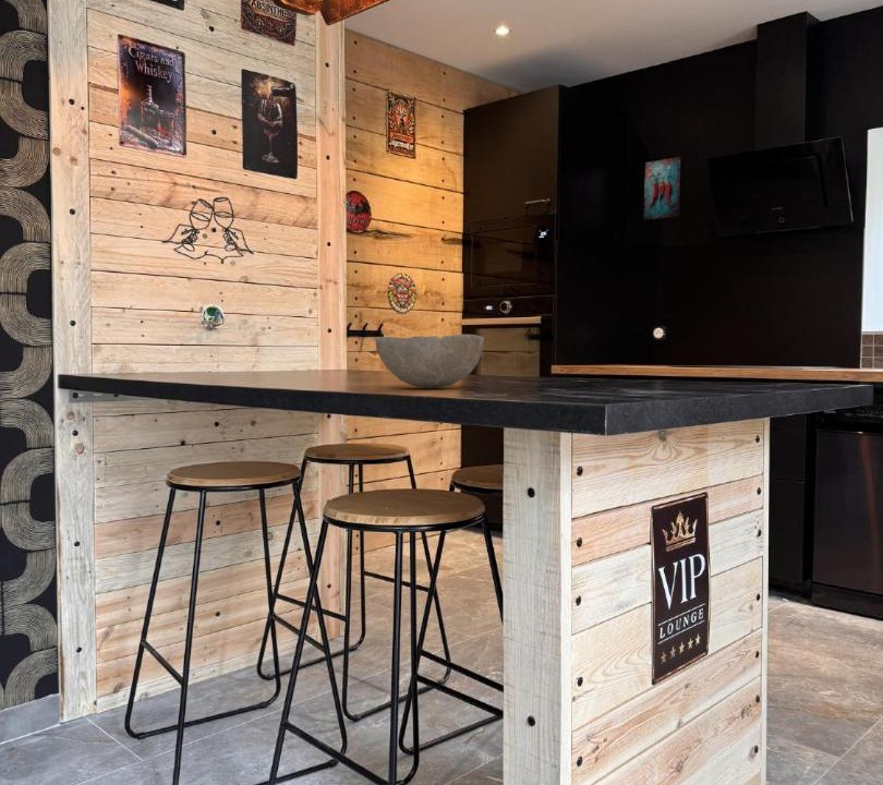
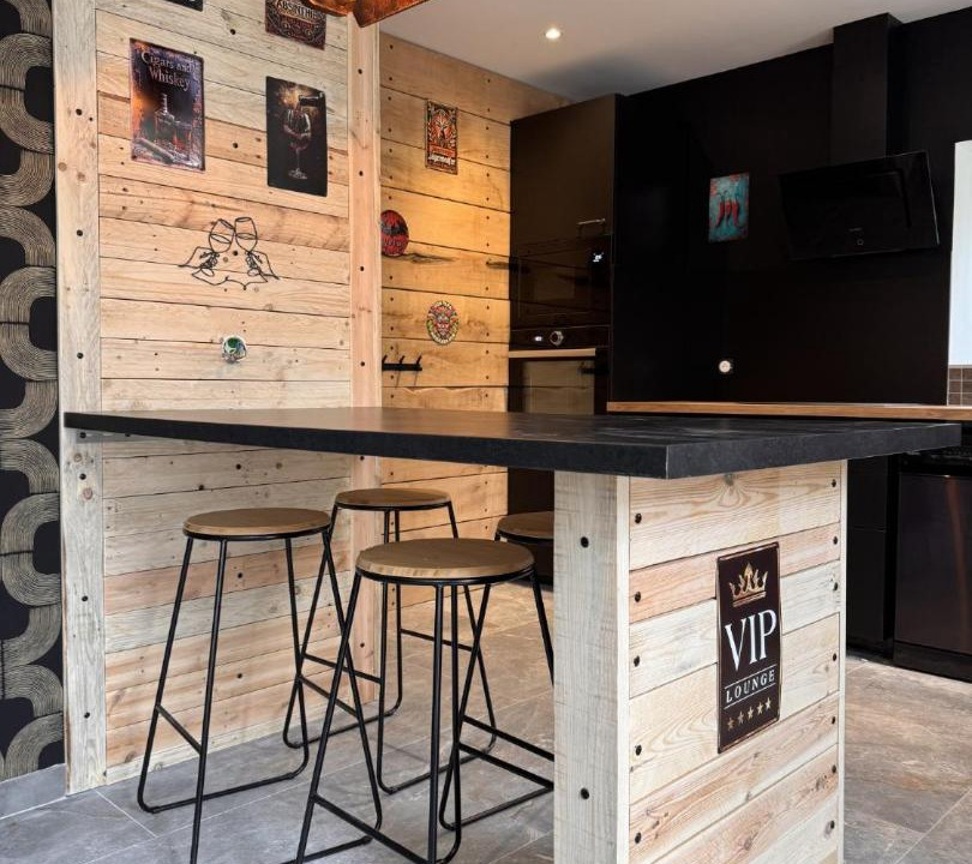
- bowl (430, 361)
